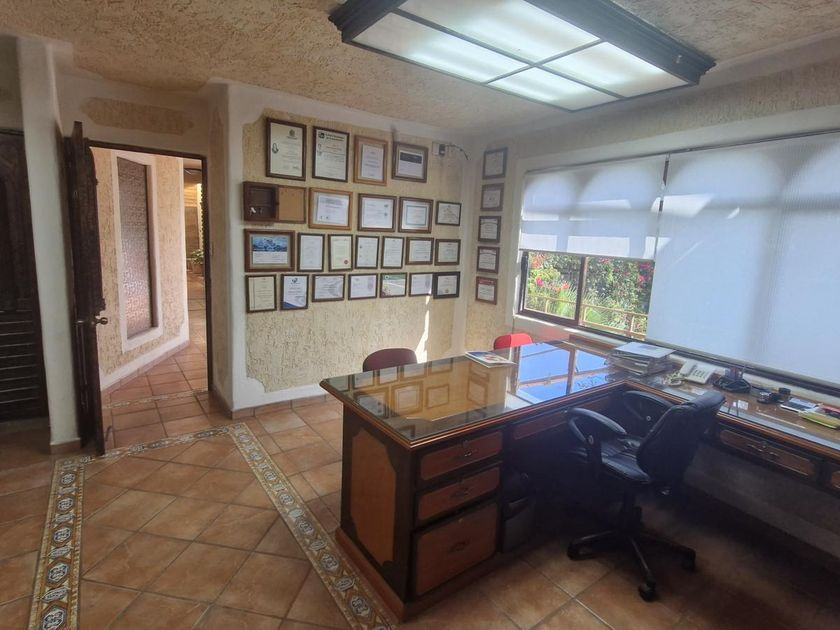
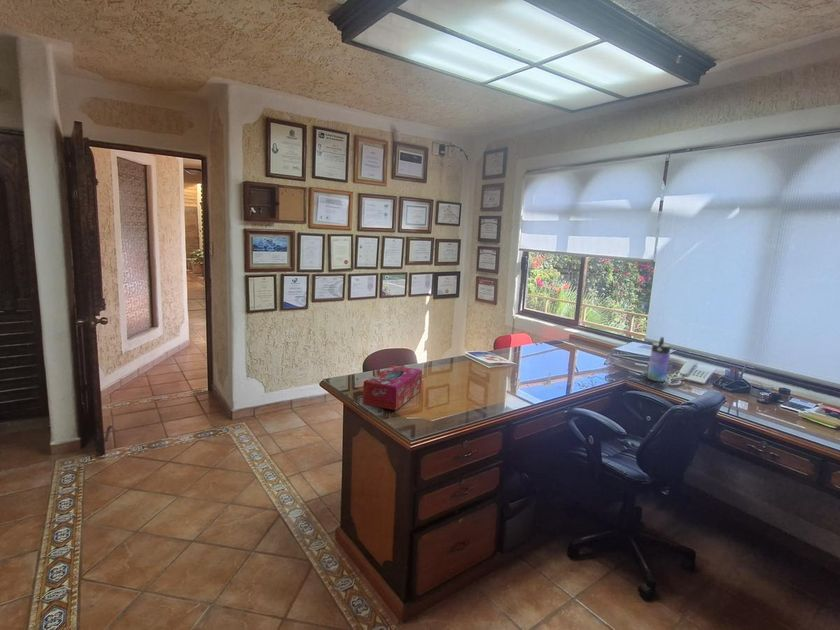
+ tissue box (393, 386)
+ water bottle (659, 358)
